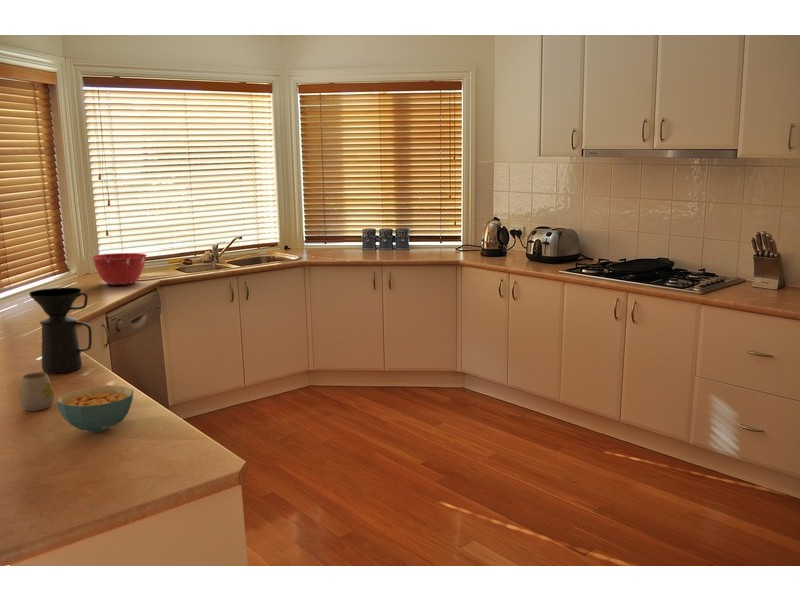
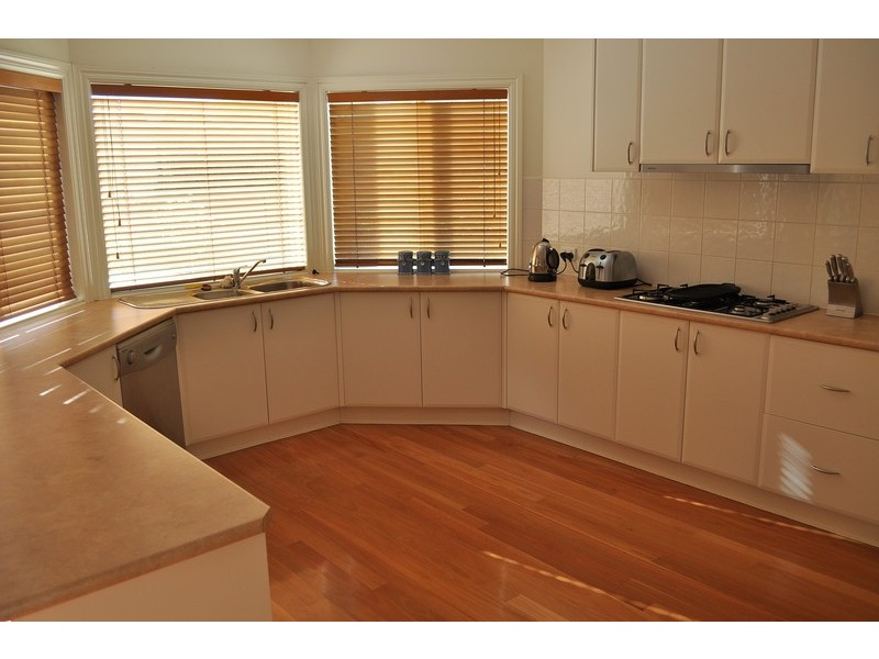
- coffee maker (59, 330)
- mug (37, 390)
- mixing bowl (120, 269)
- cereal bowl (97, 412)
